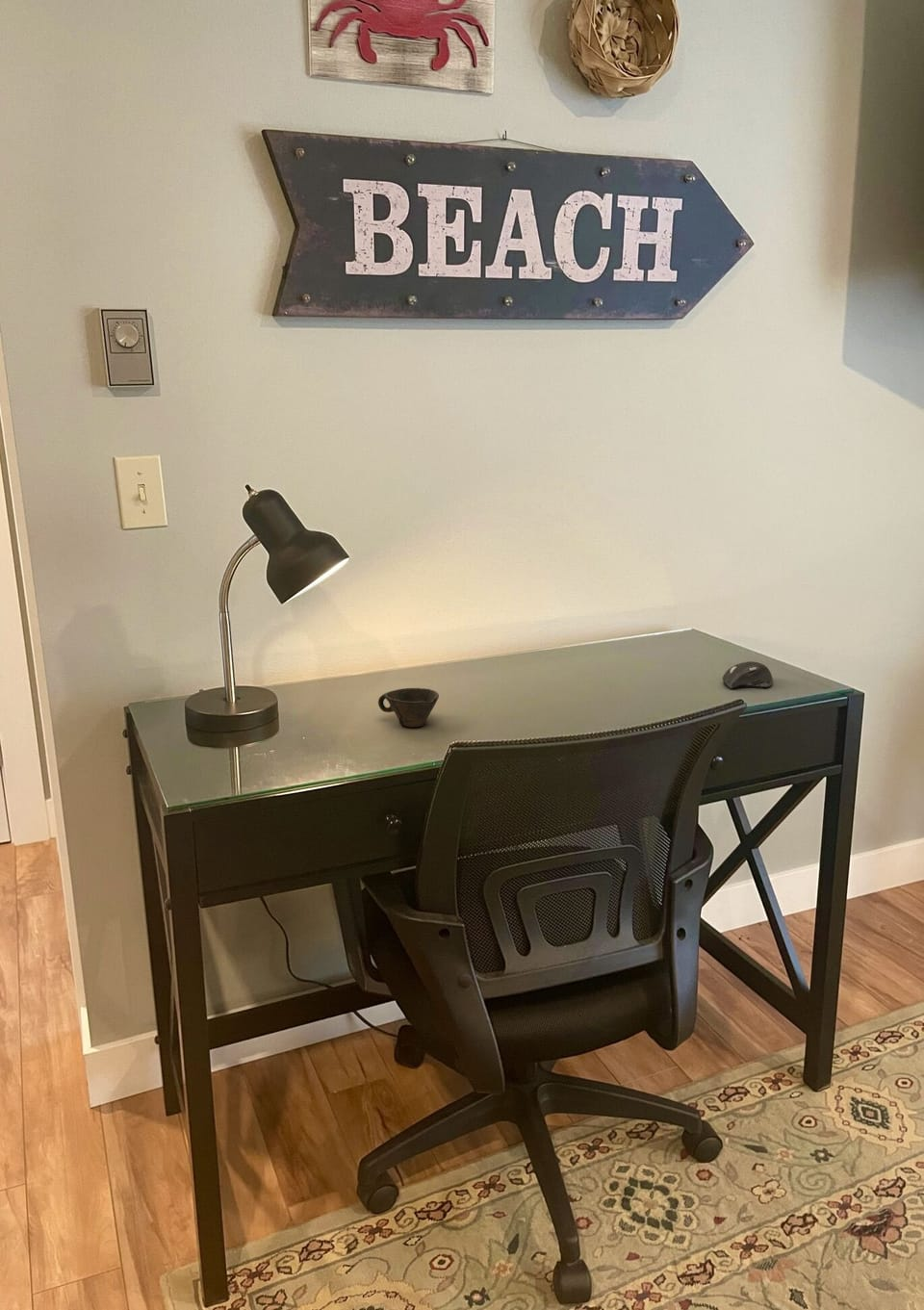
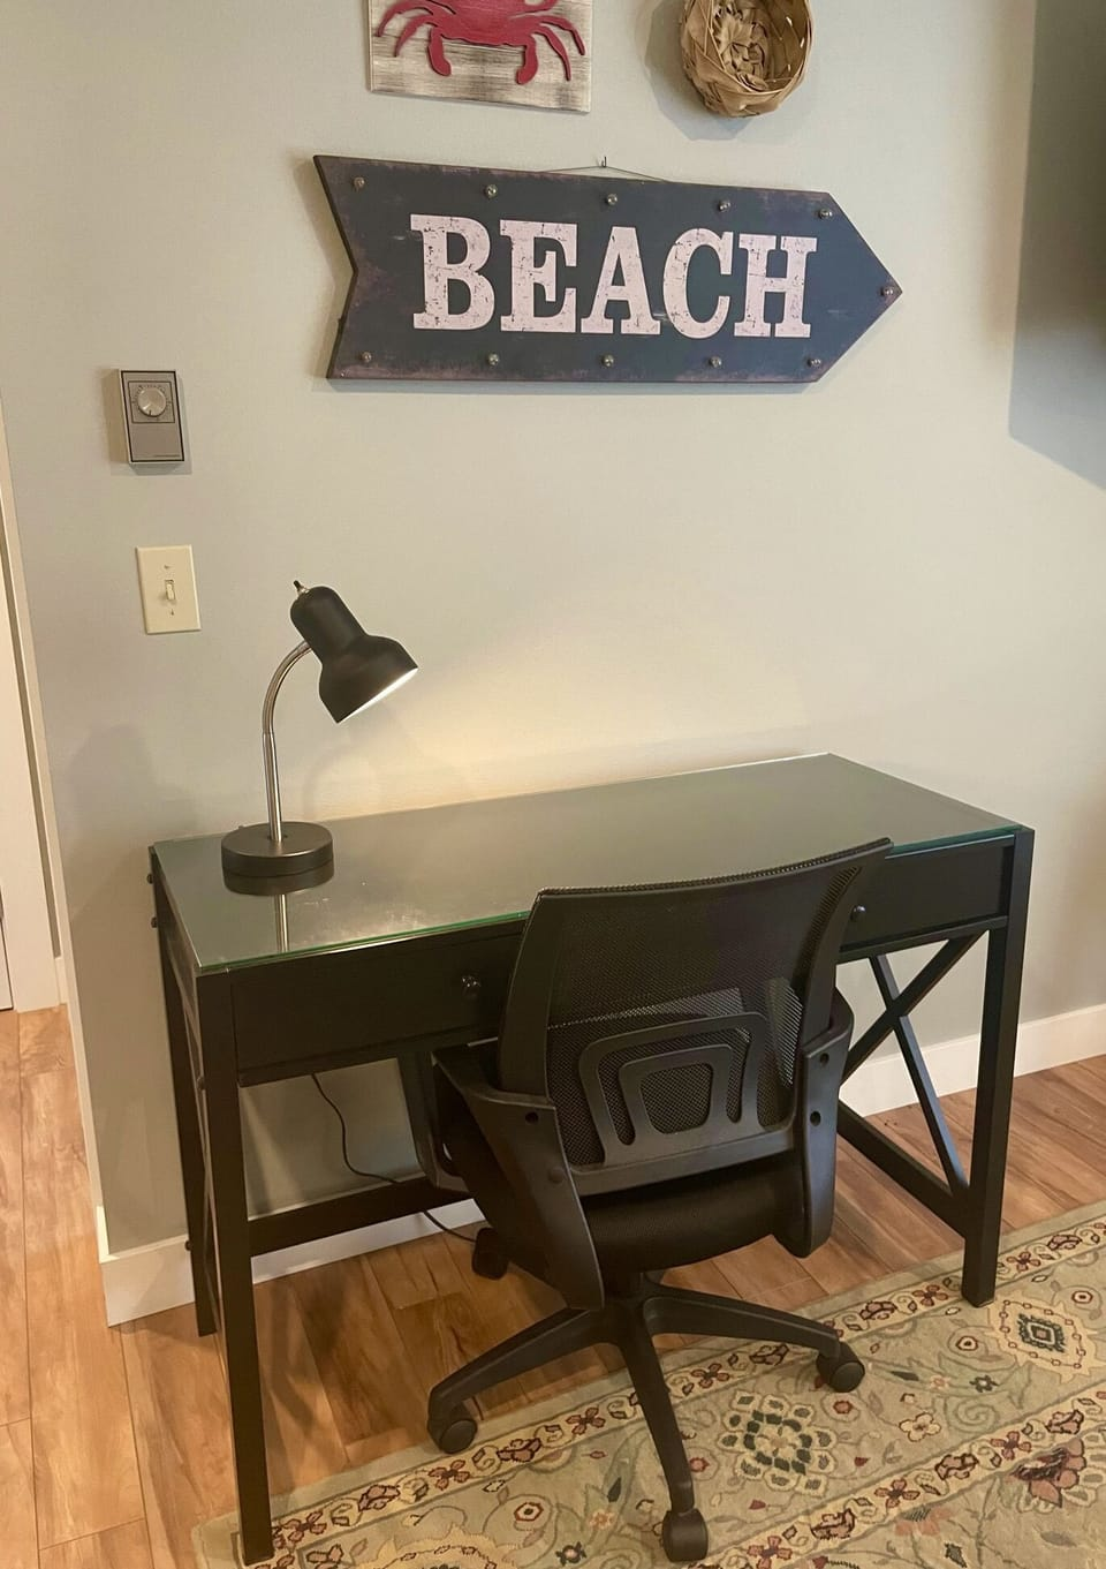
- cup (408, 707)
- computer mouse (750, 673)
